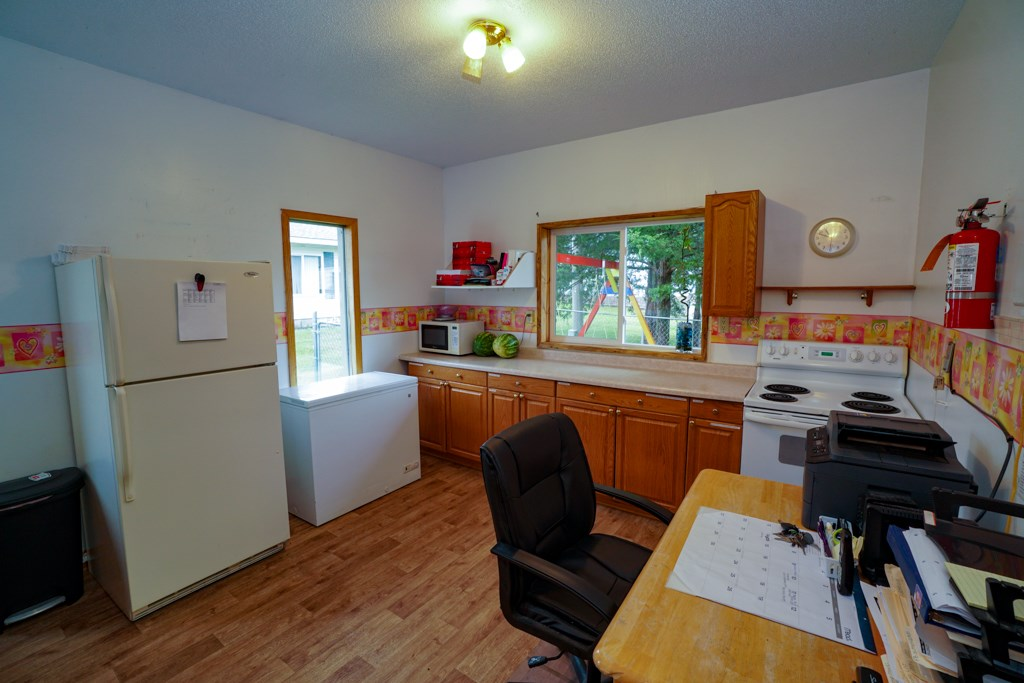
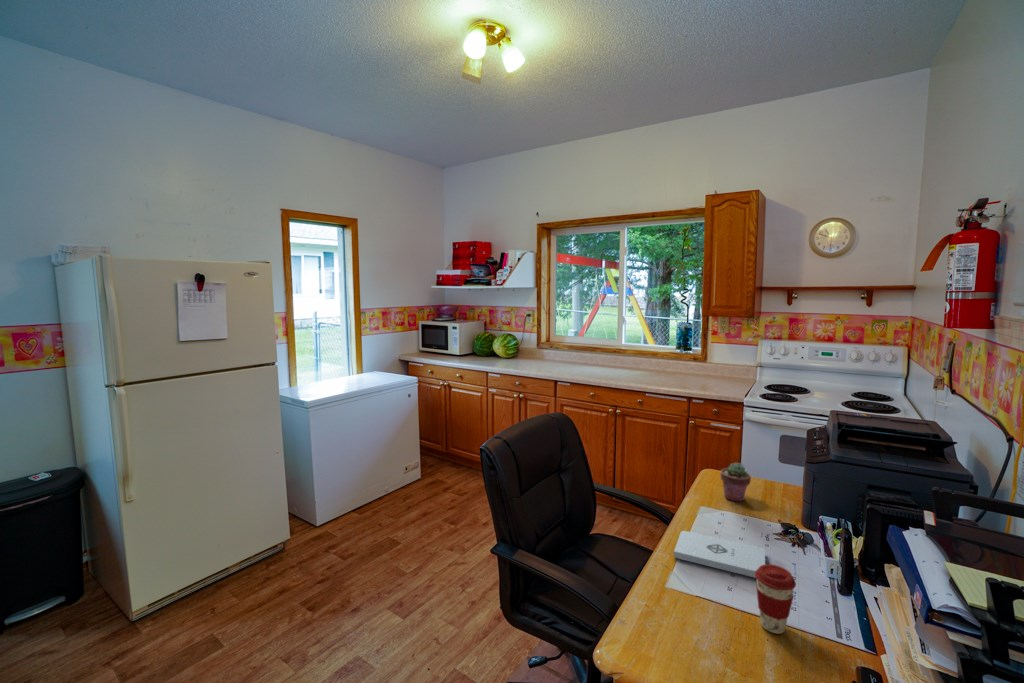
+ notepad (719, 552)
+ coffee cup (773, 599)
+ potted succulent (735, 480)
